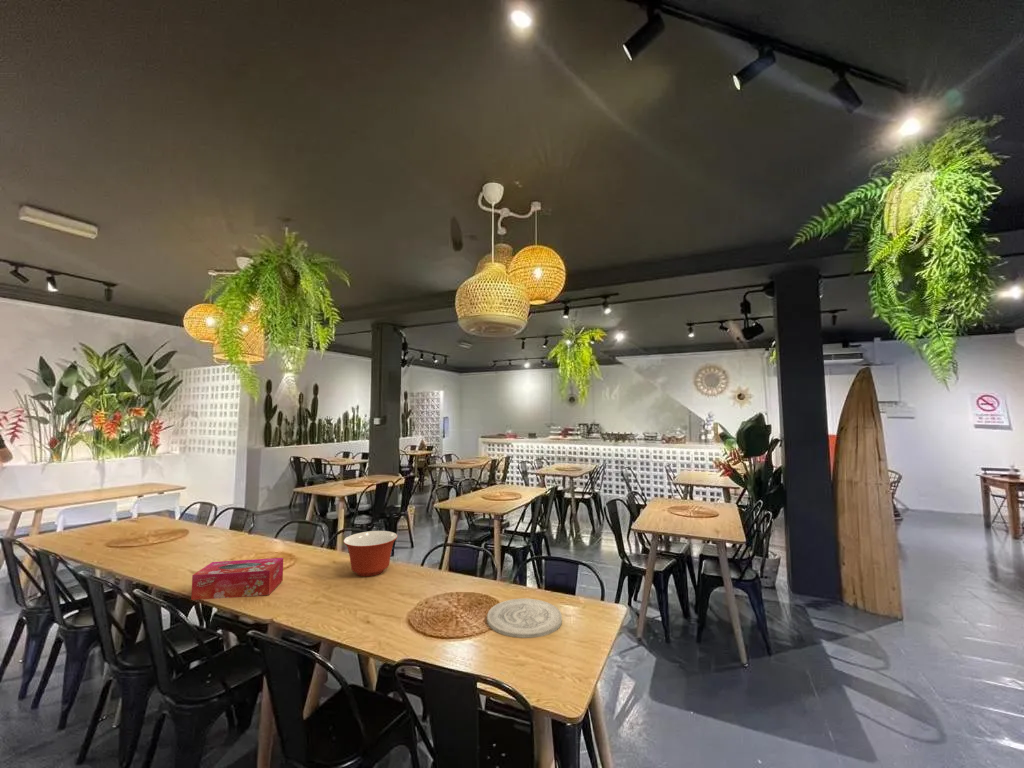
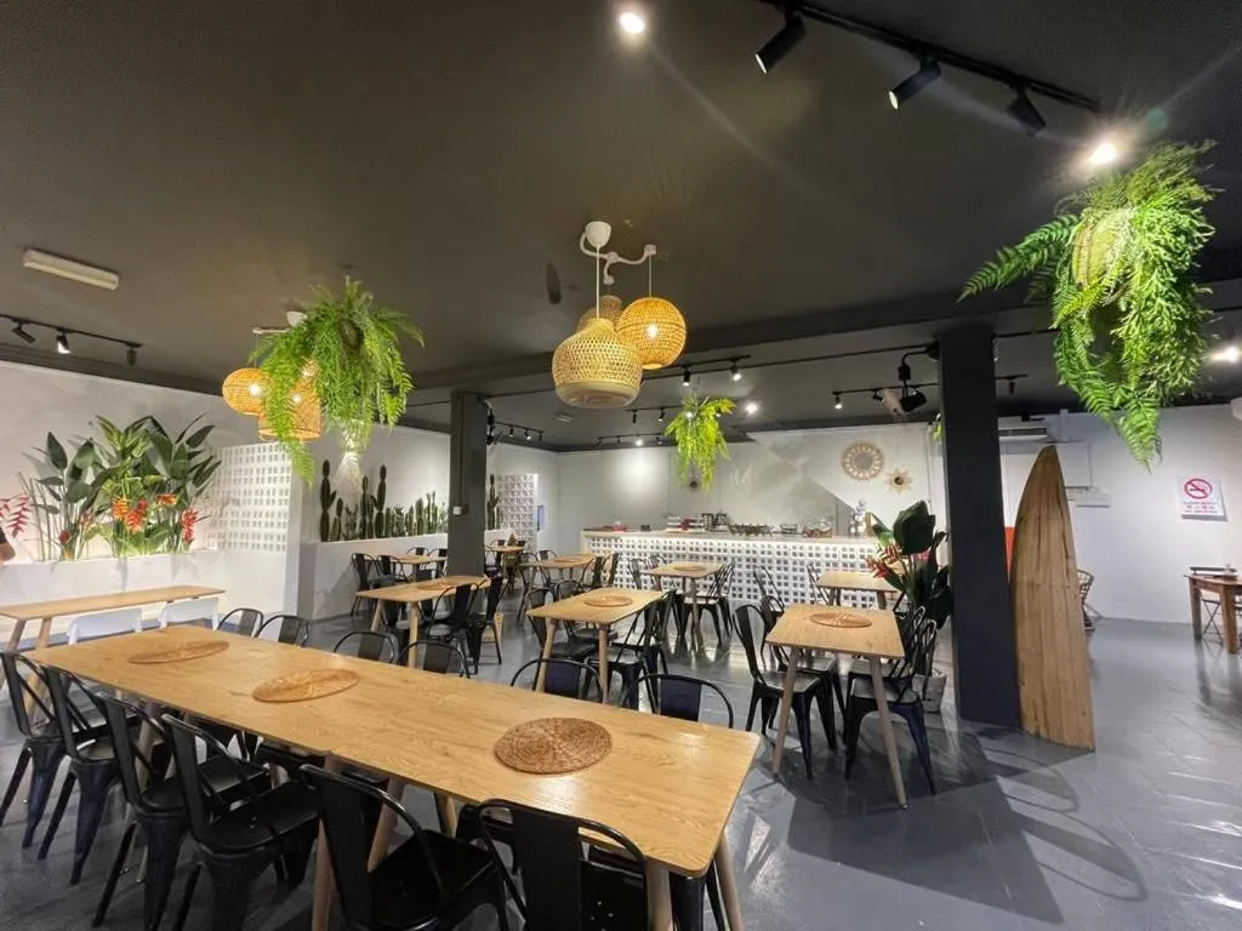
- plate (524, 616)
- tissue box (239, 577)
- mixing bowl (370, 554)
